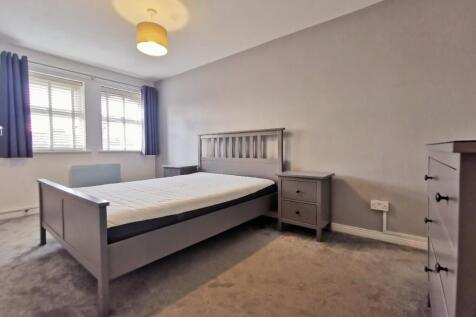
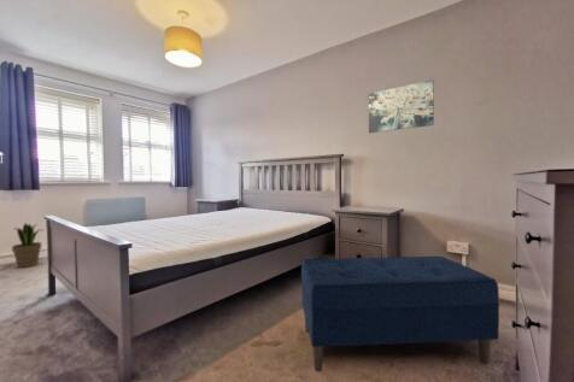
+ bench (387, 306)
+ wall art (398, 107)
+ potted plant (28, 243)
